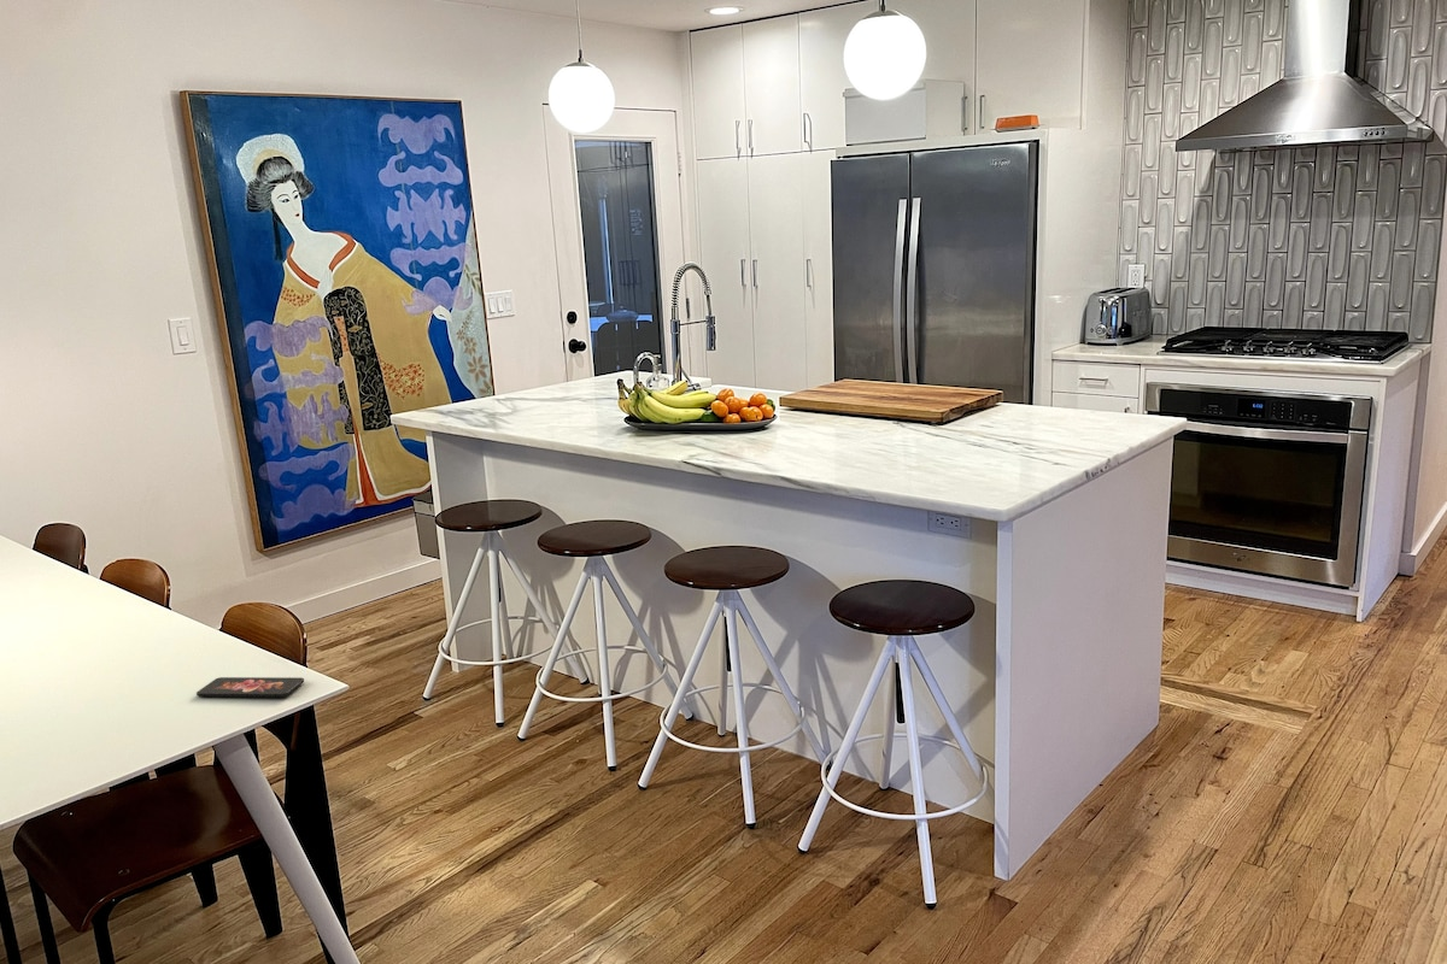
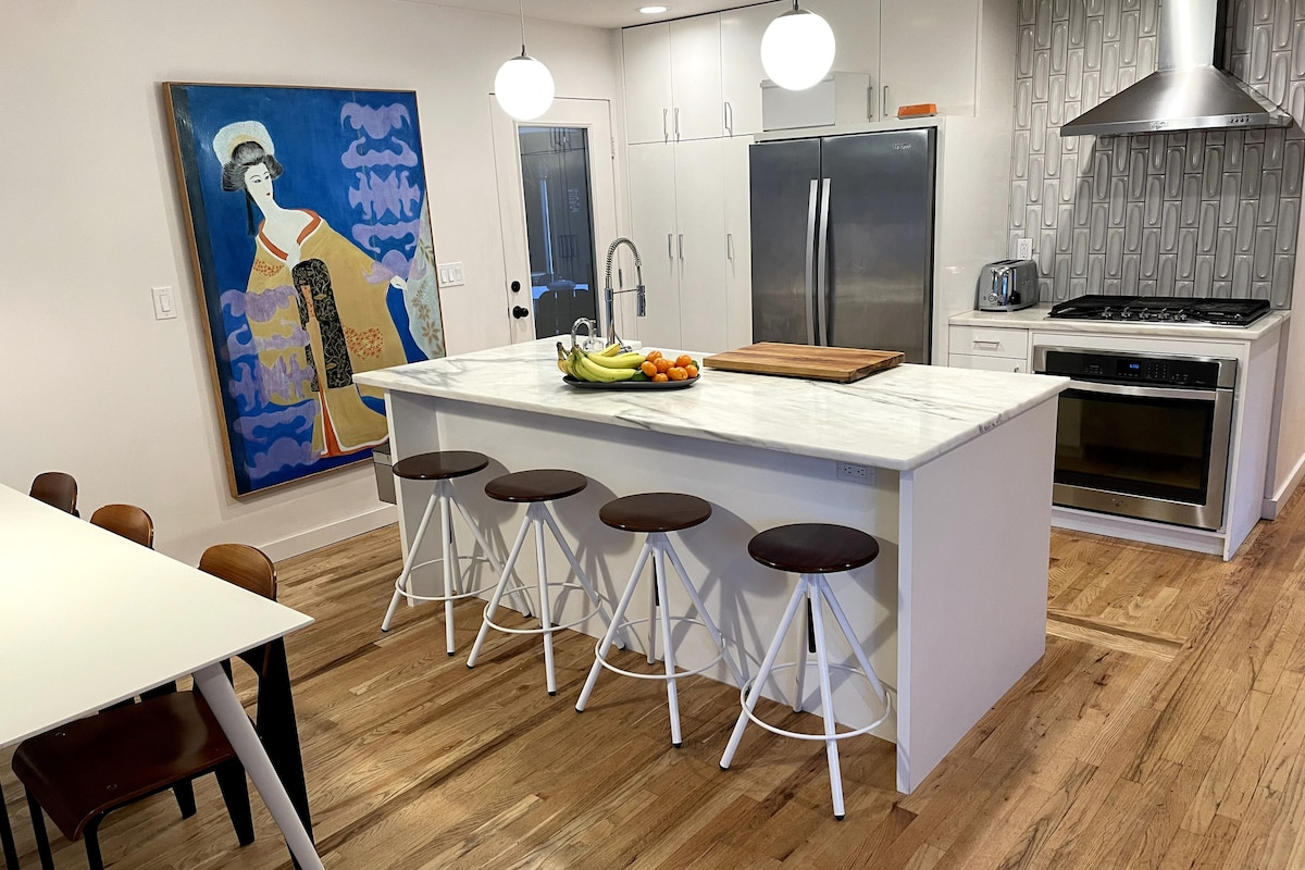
- smartphone (251, 687)
